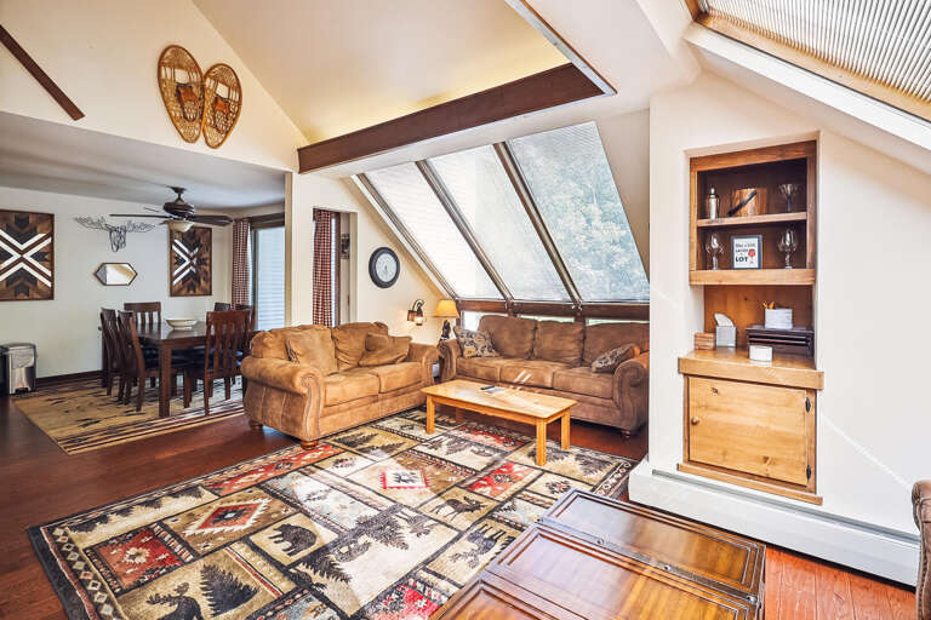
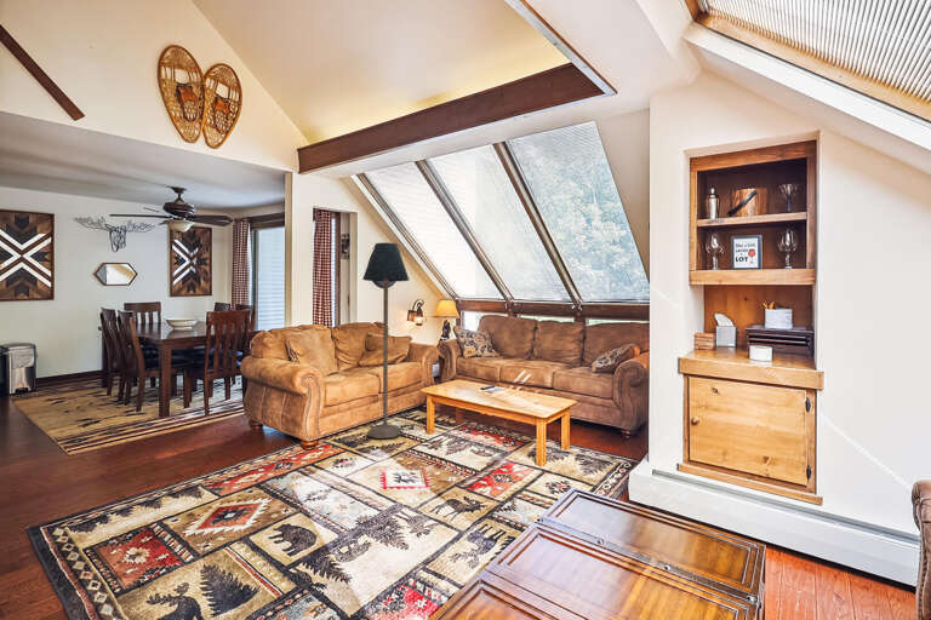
+ floor lamp (385, 338)
